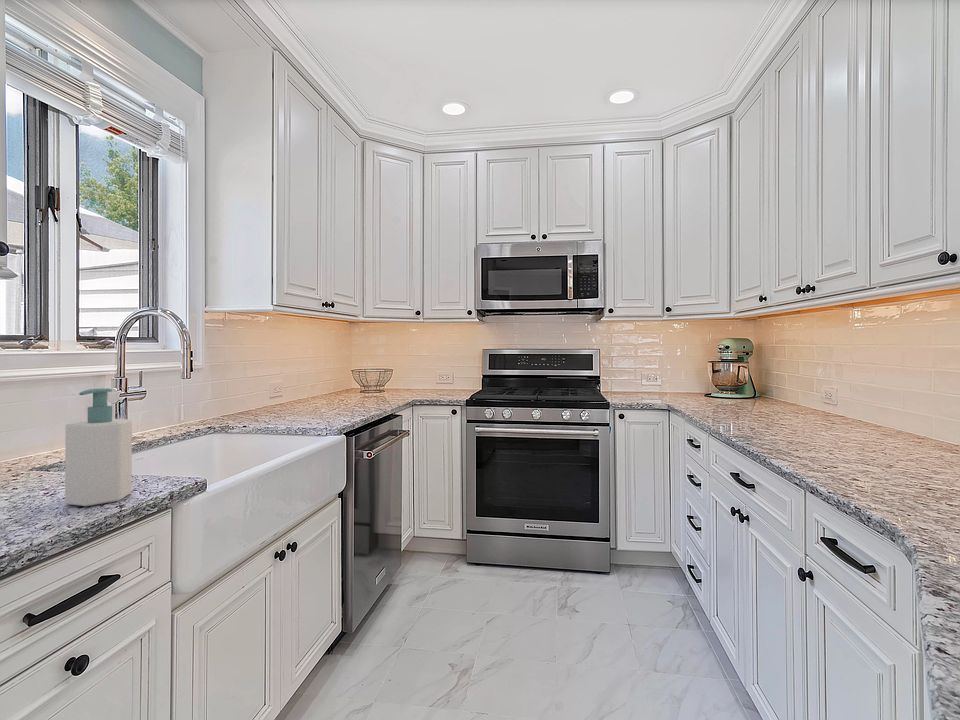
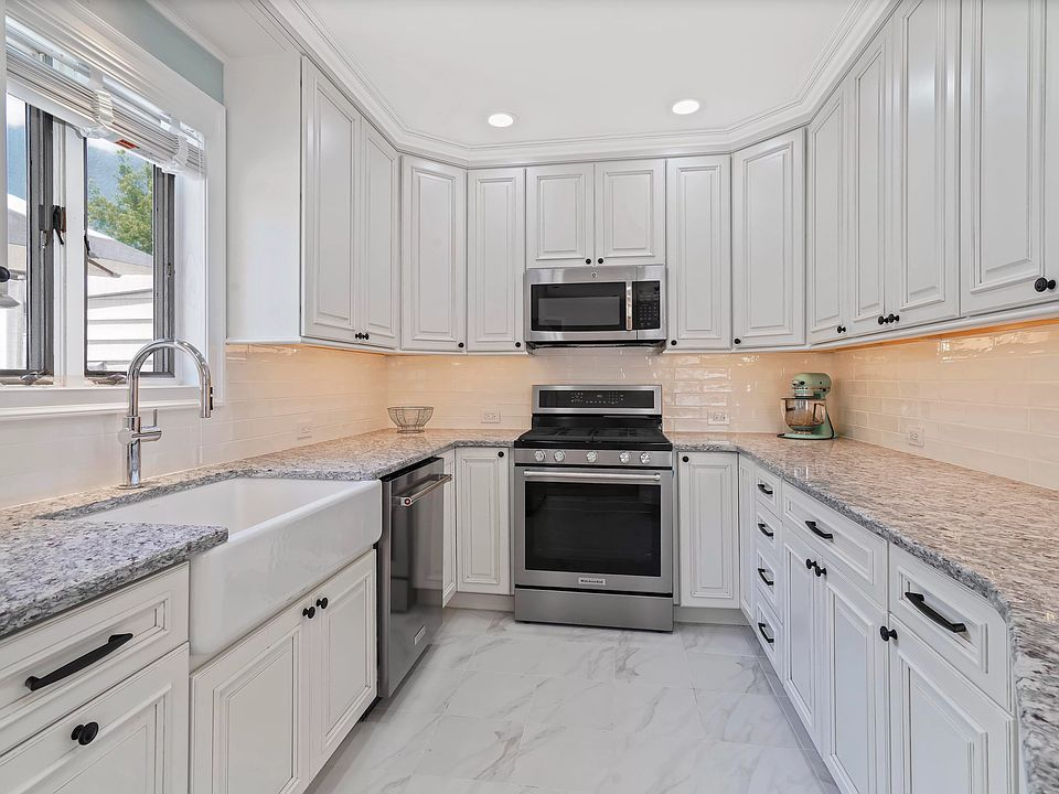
- soap bottle (99, 443)
